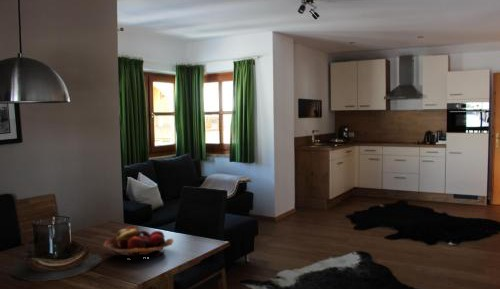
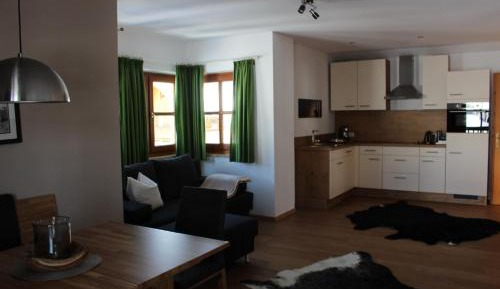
- fruit basket (137, 241)
